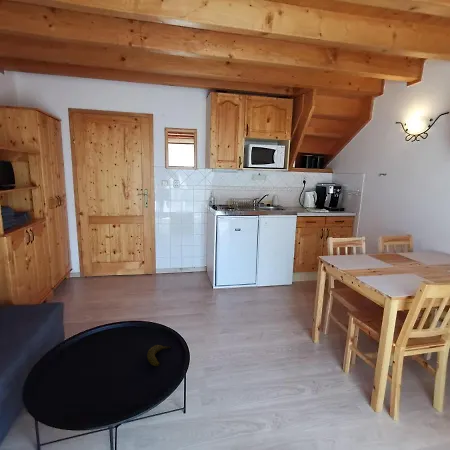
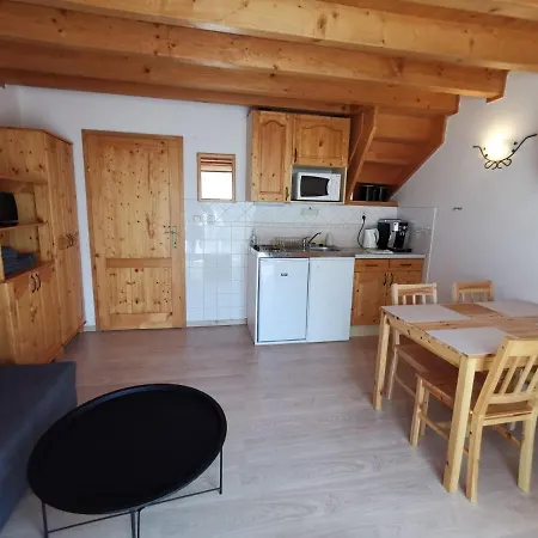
- fruit (156, 352)
